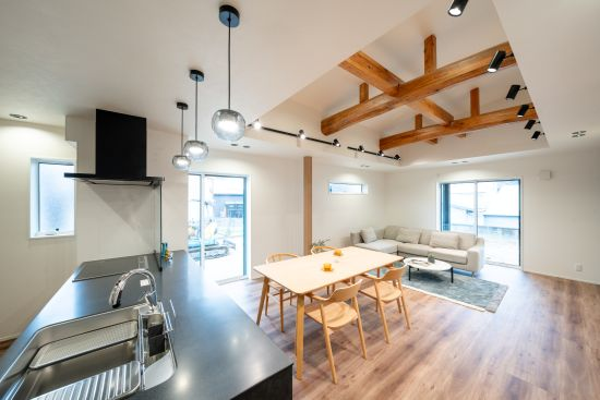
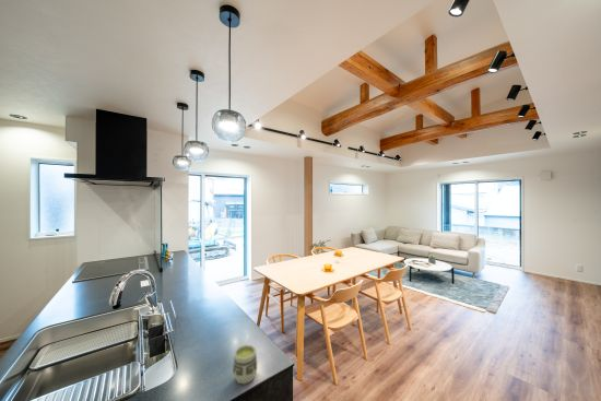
+ cup (245, 364)
